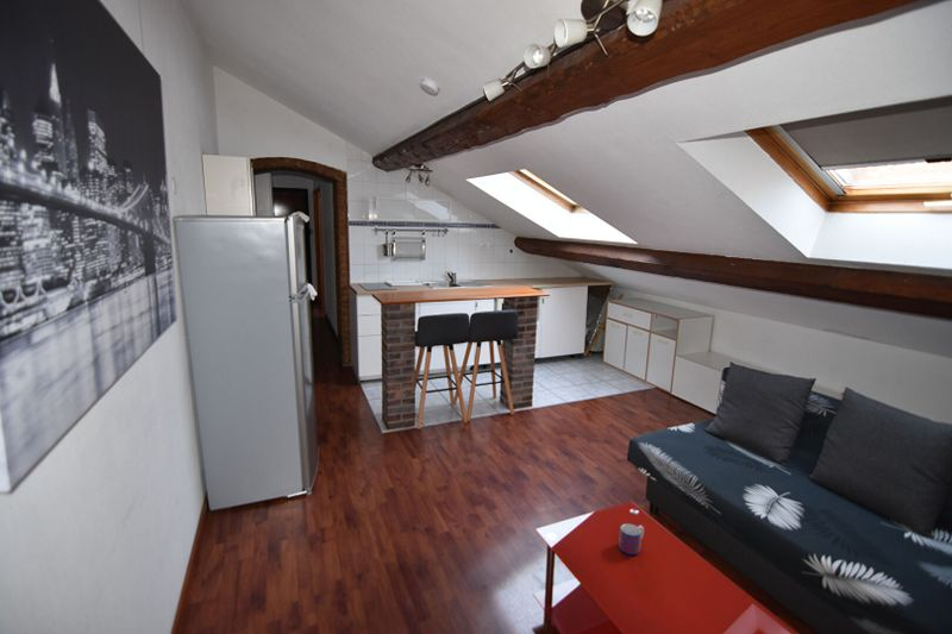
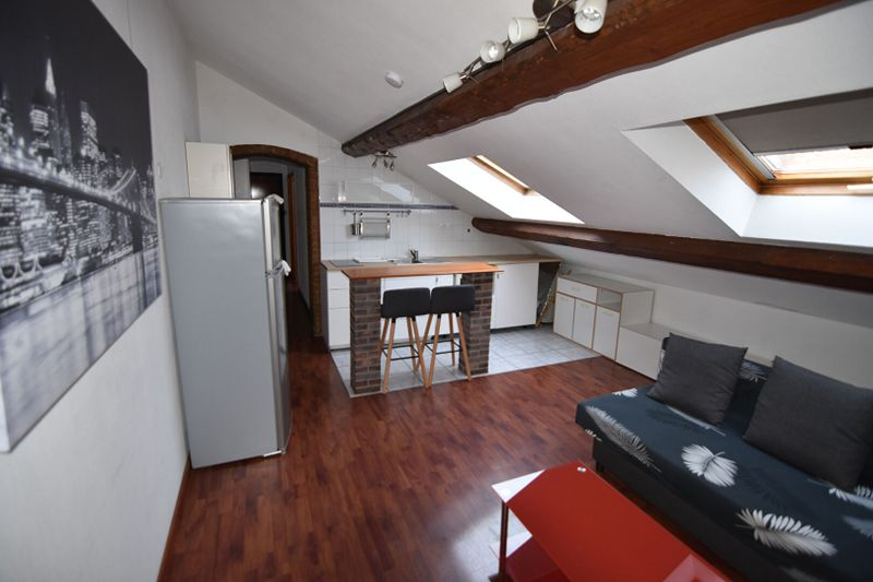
- mug (633, 536)
